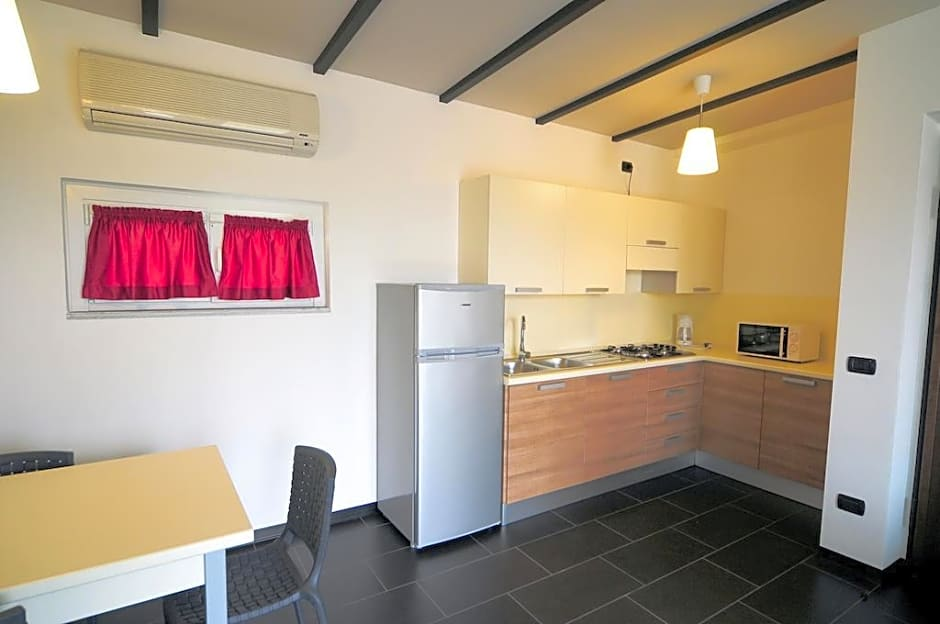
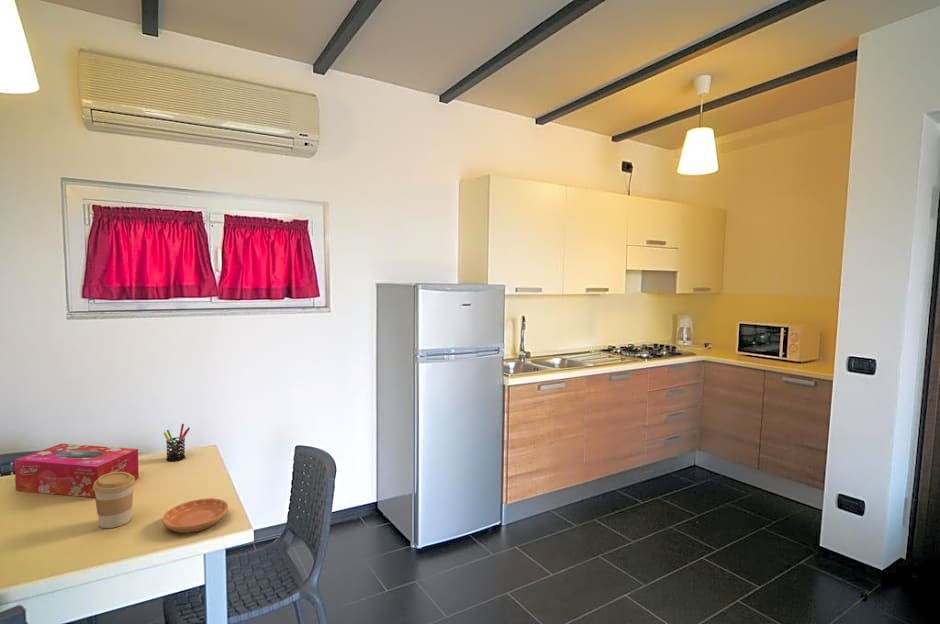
+ coffee cup (114, 498)
+ pen holder (175, 442)
+ saucer (196, 516)
+ tissue box (79, 469)
